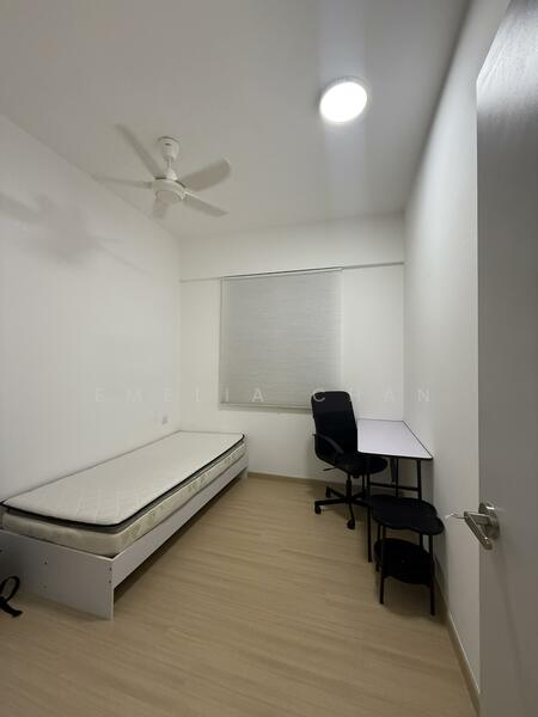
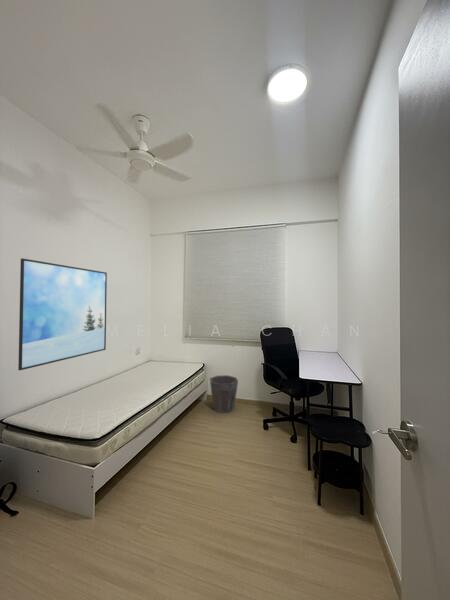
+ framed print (70, 312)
+ waste bin (223, 393)
